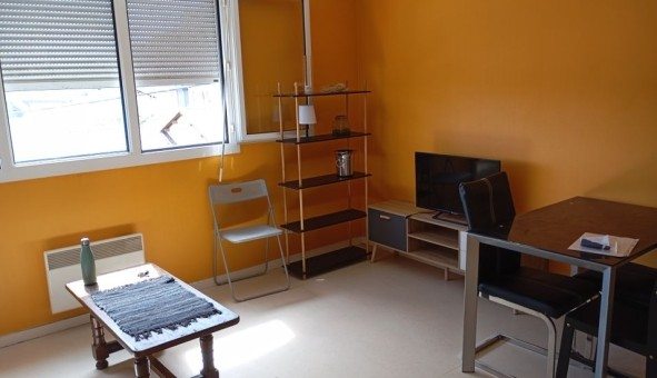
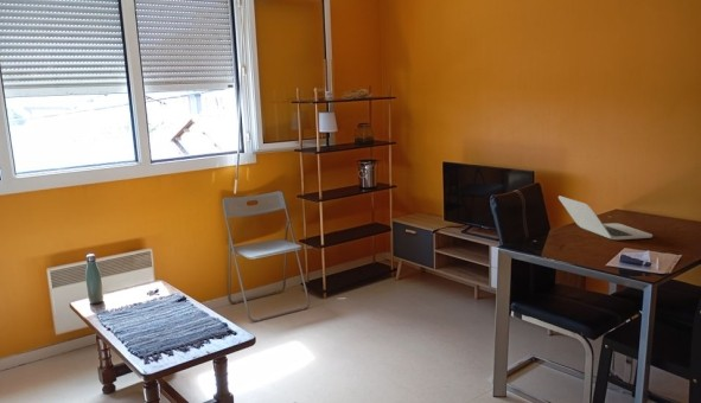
+ laptop (599, 219)
